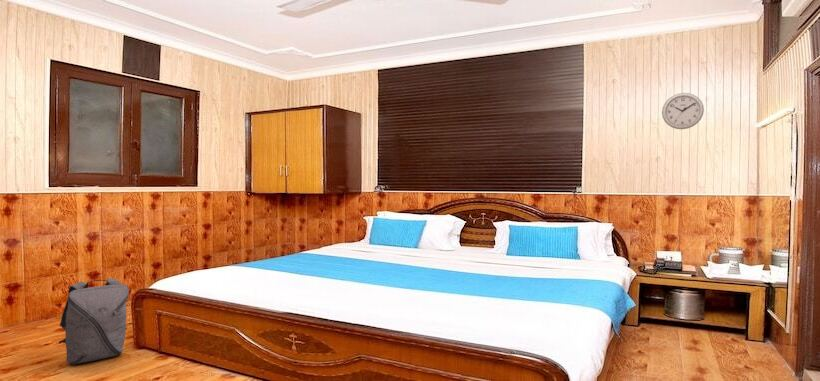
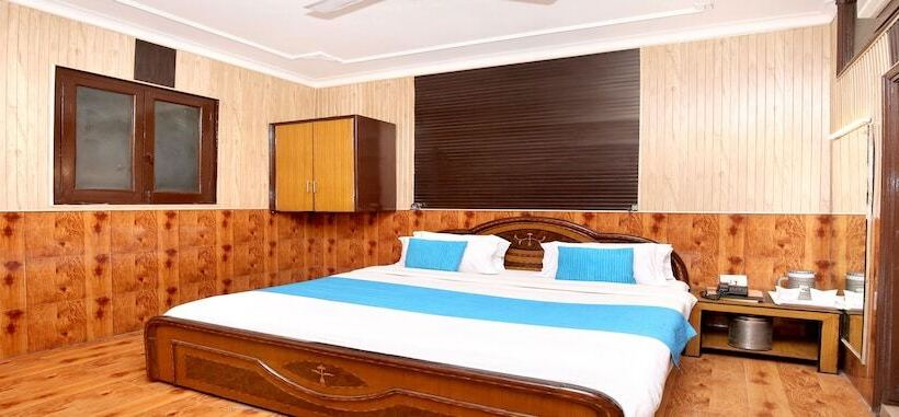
- backpack (95, 318)
- wall clock (682, 111)
